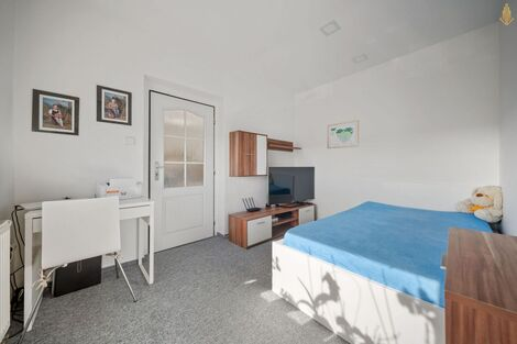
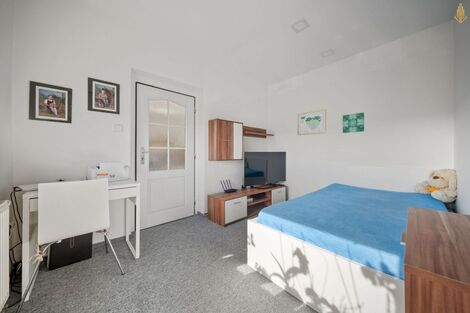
+ wall art (353, 123)
